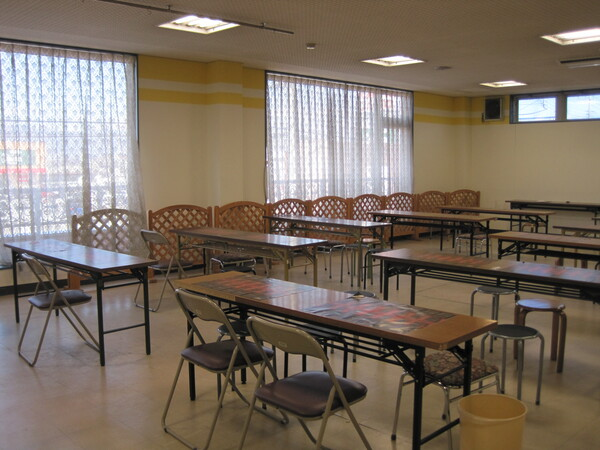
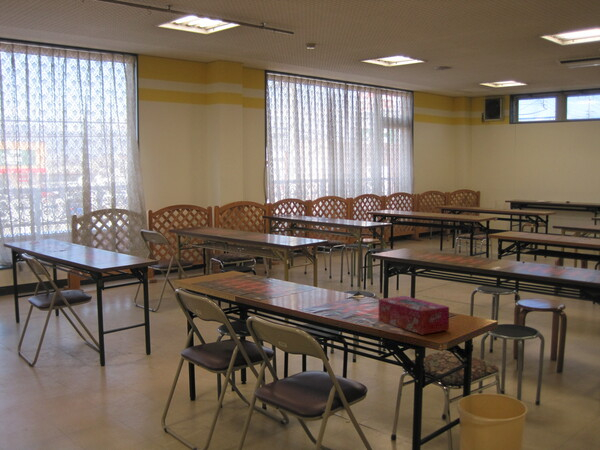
+ tissue box (412, 314)
